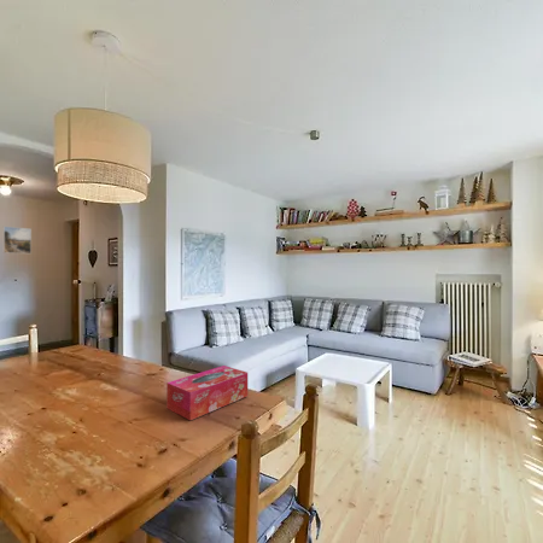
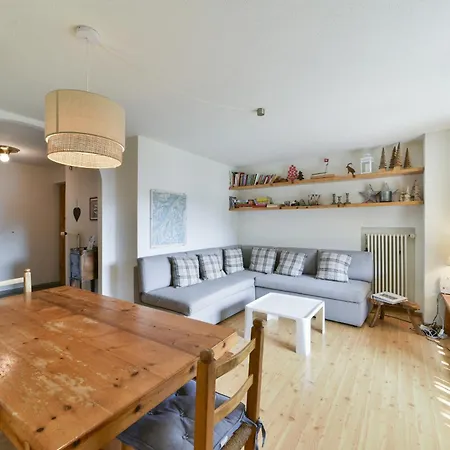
- tissue box (209, 389)
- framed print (17, 240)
